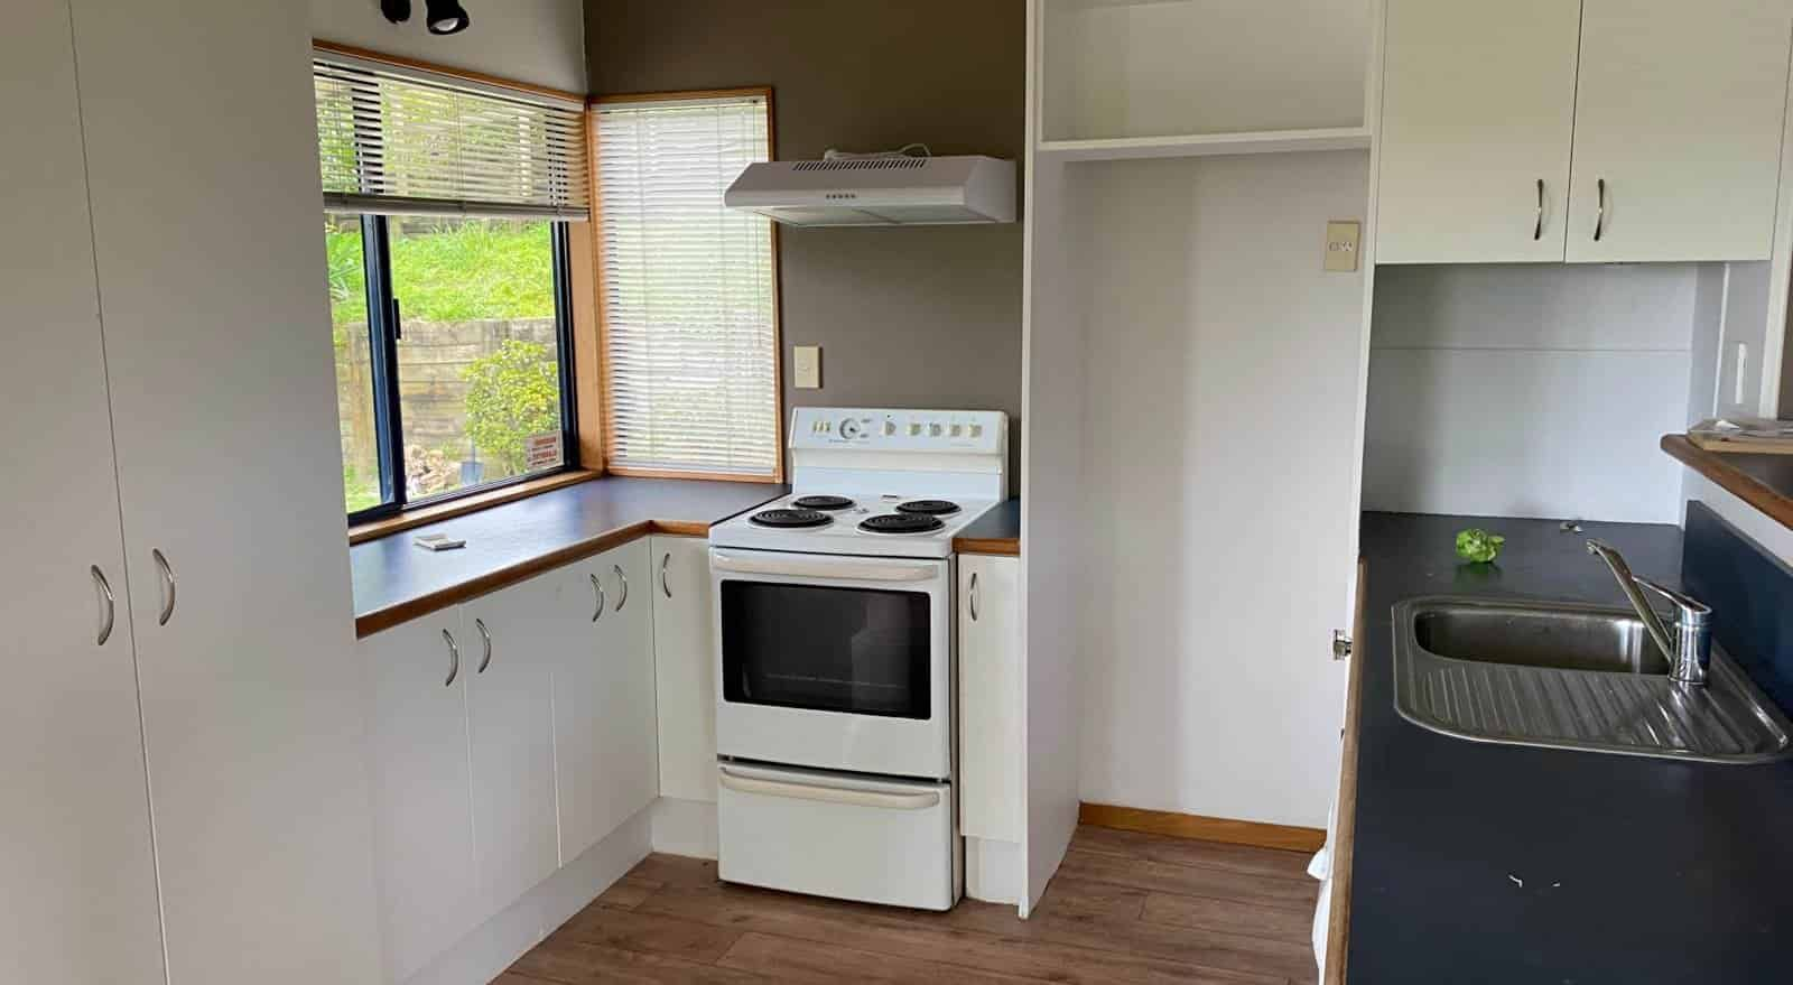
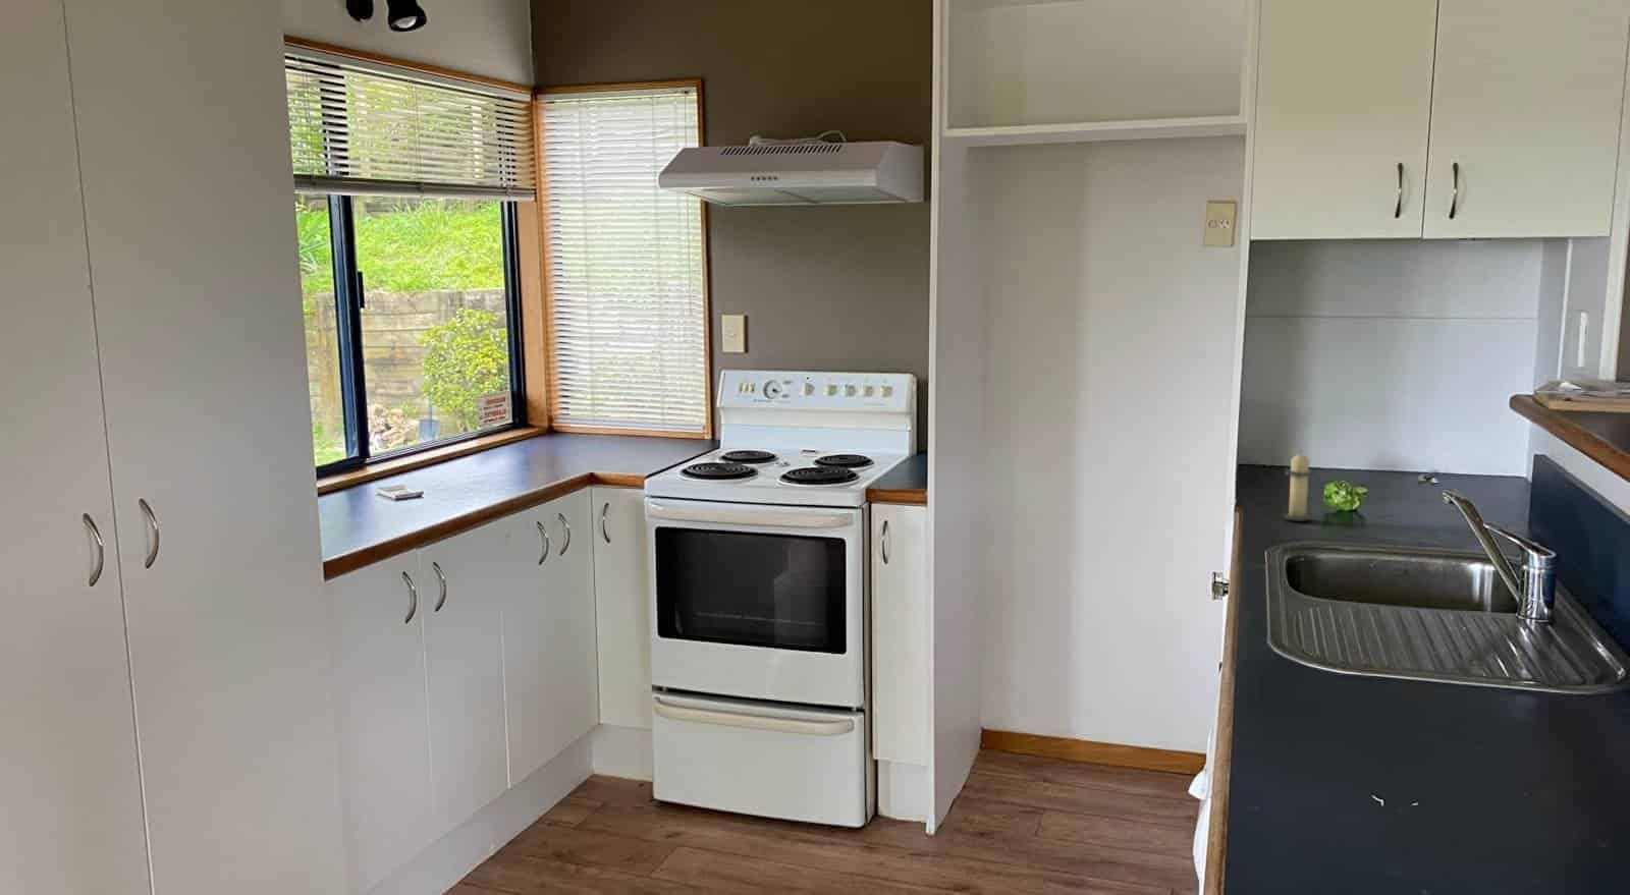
+ candle (1299, 484)
